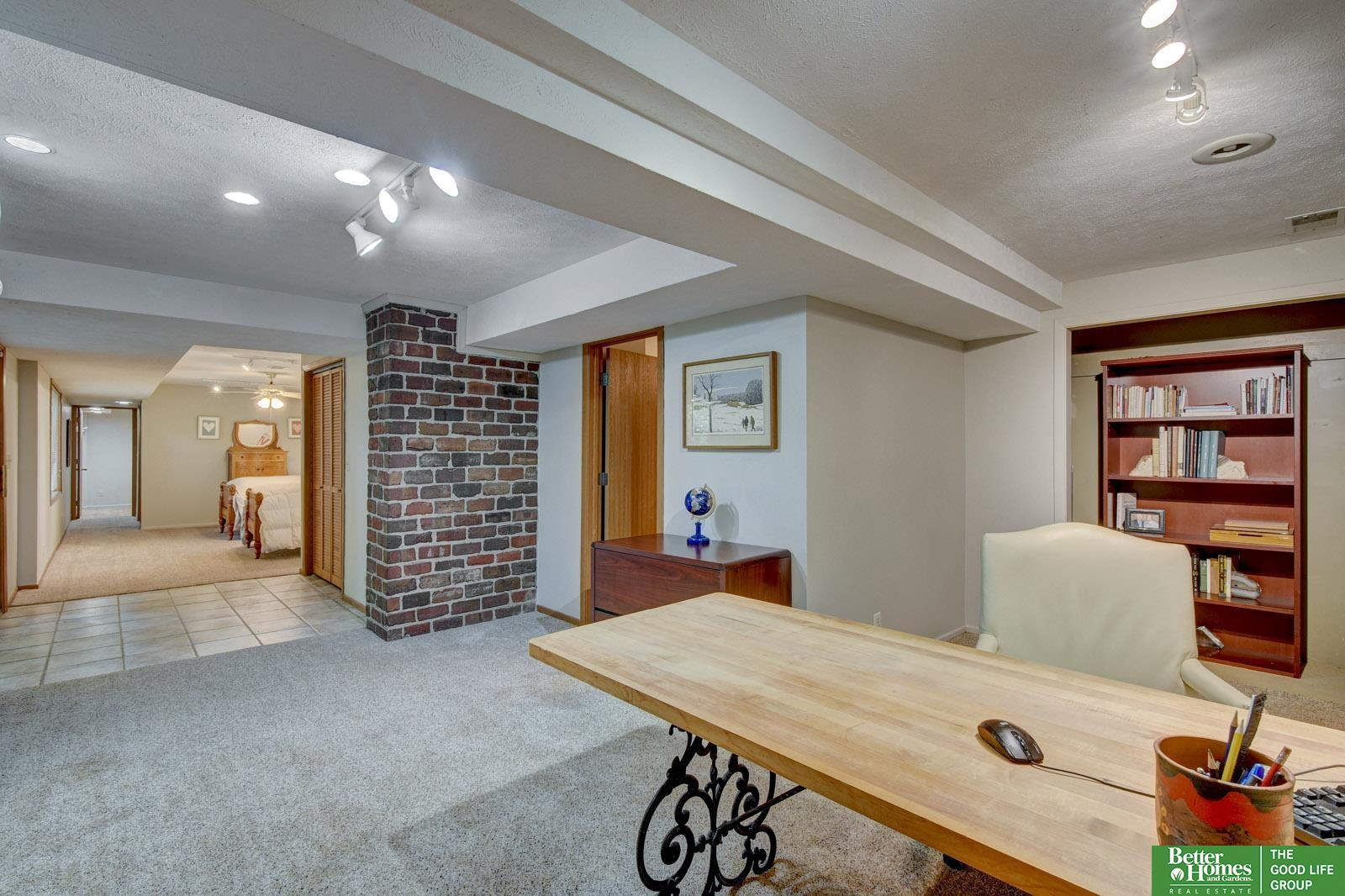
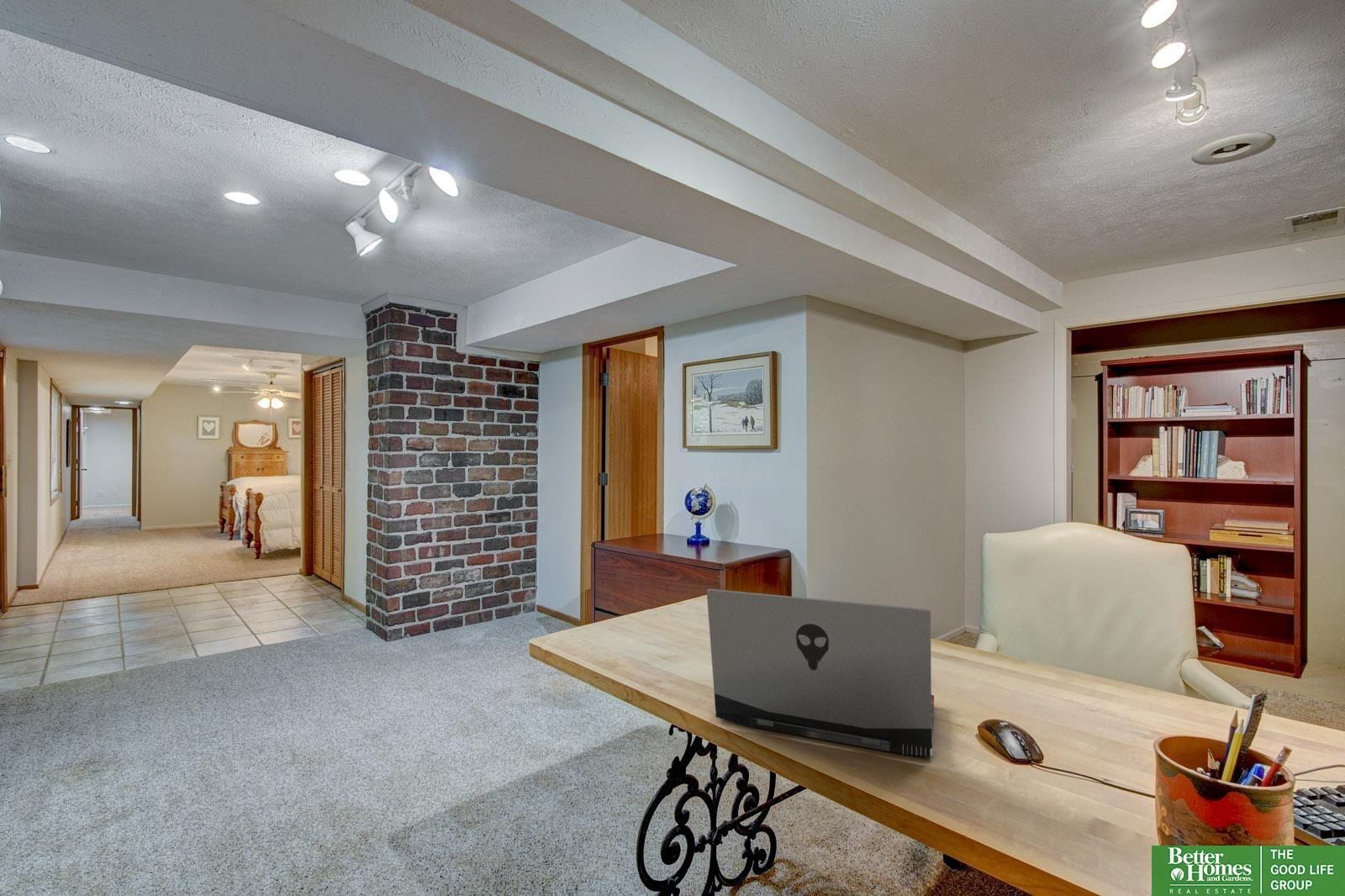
+ laptop computer (825, 649)
